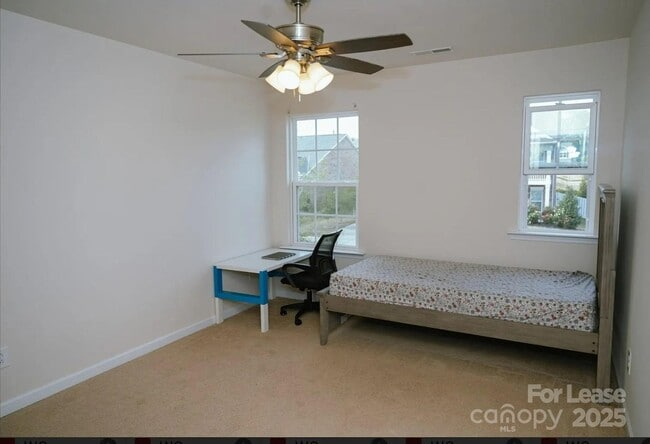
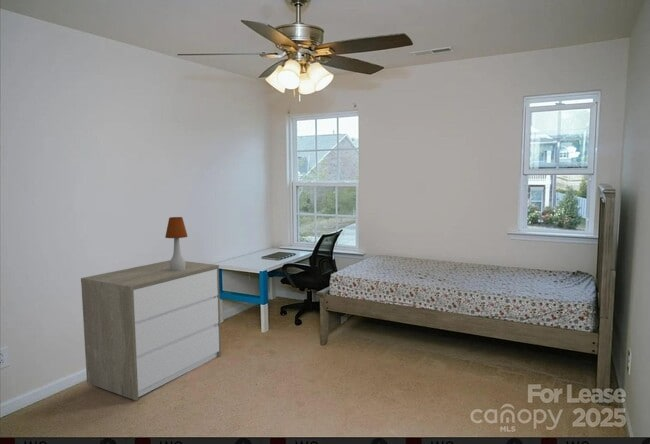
+ dresser (156, 320)
+ table lamp (176, 243)
